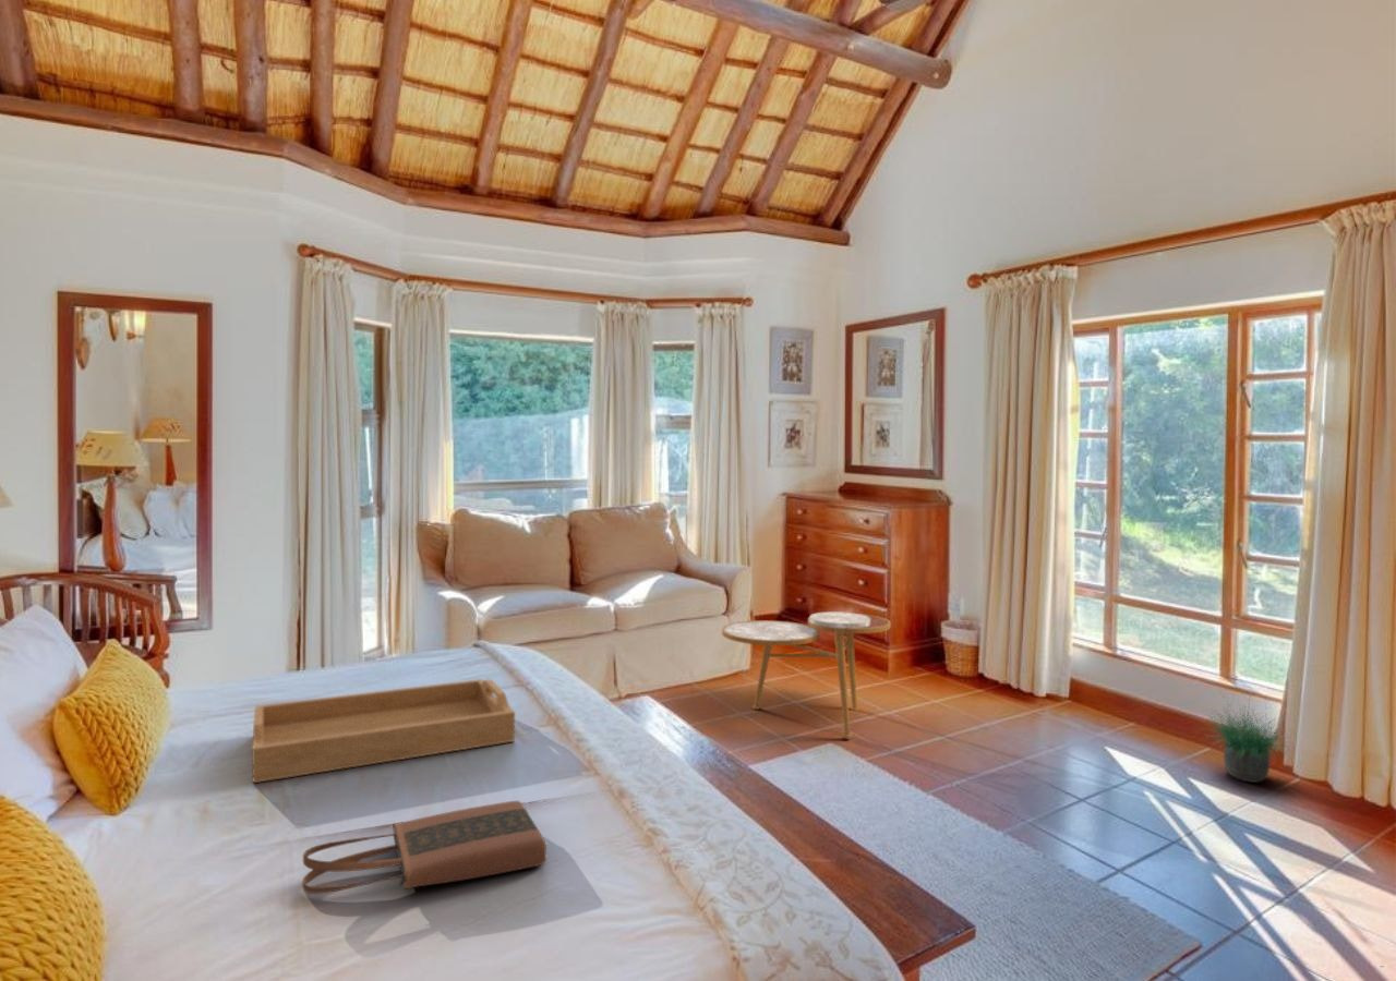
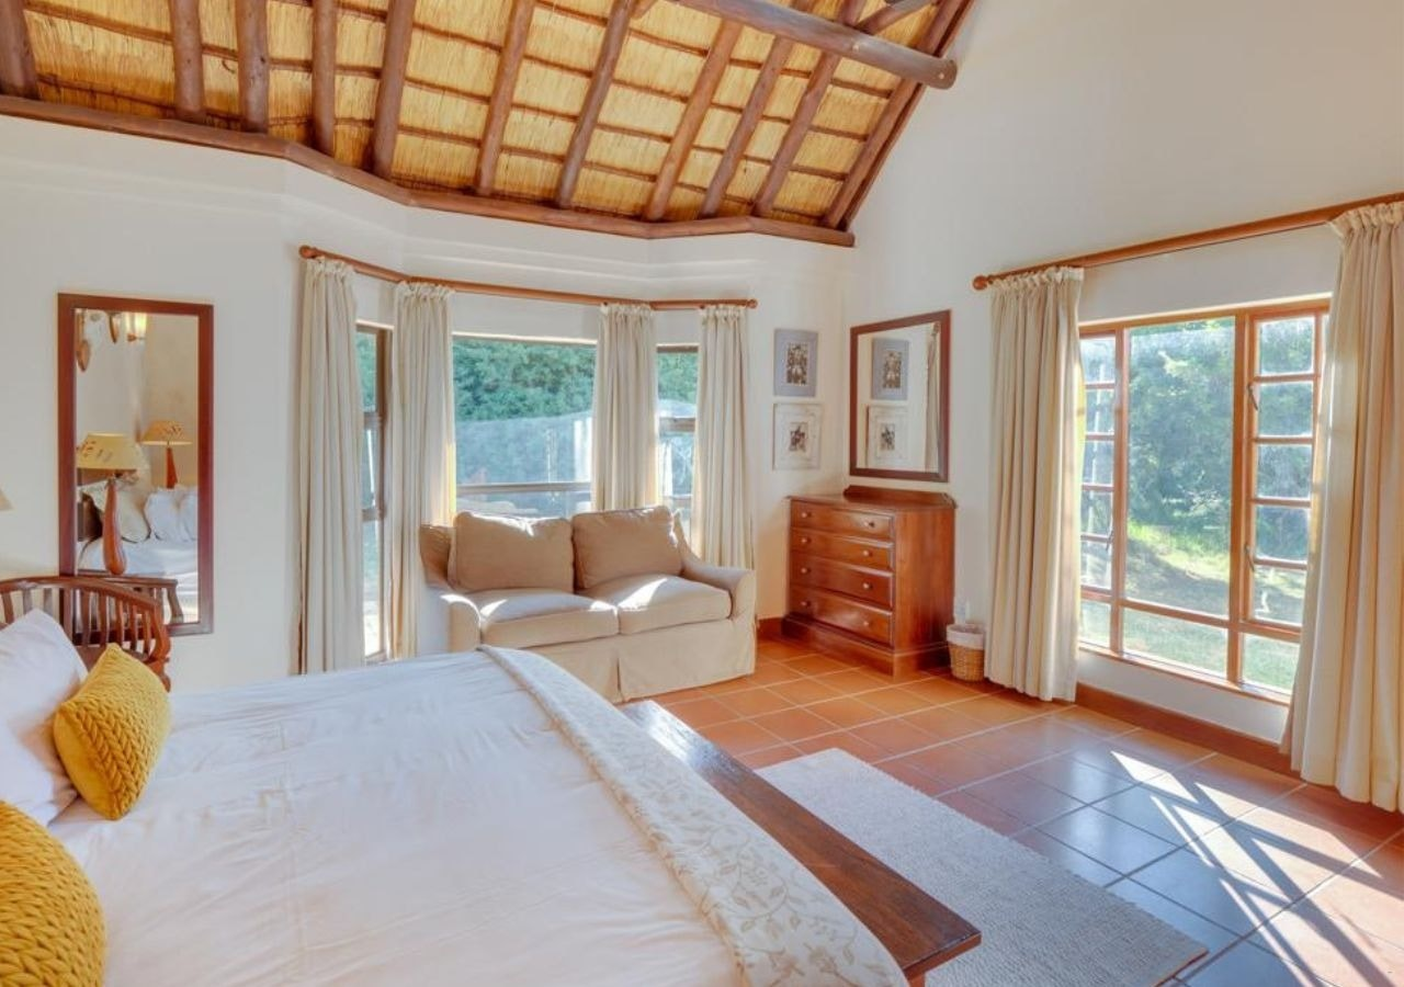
- tote bag (425, 847)
- potted plant (1247, 735)
- serving tray (384, 718)
- side table (808, 656)
